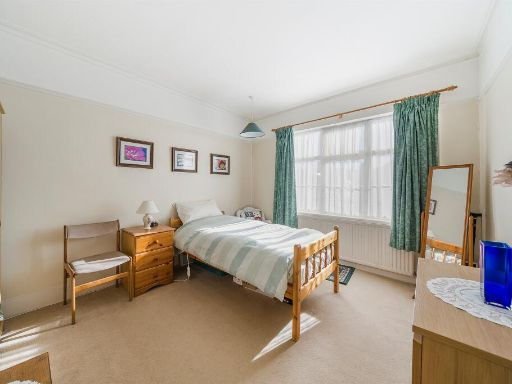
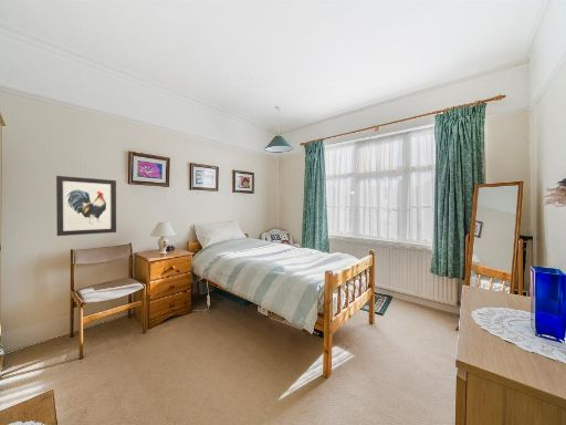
+ wall art (88, 206)
